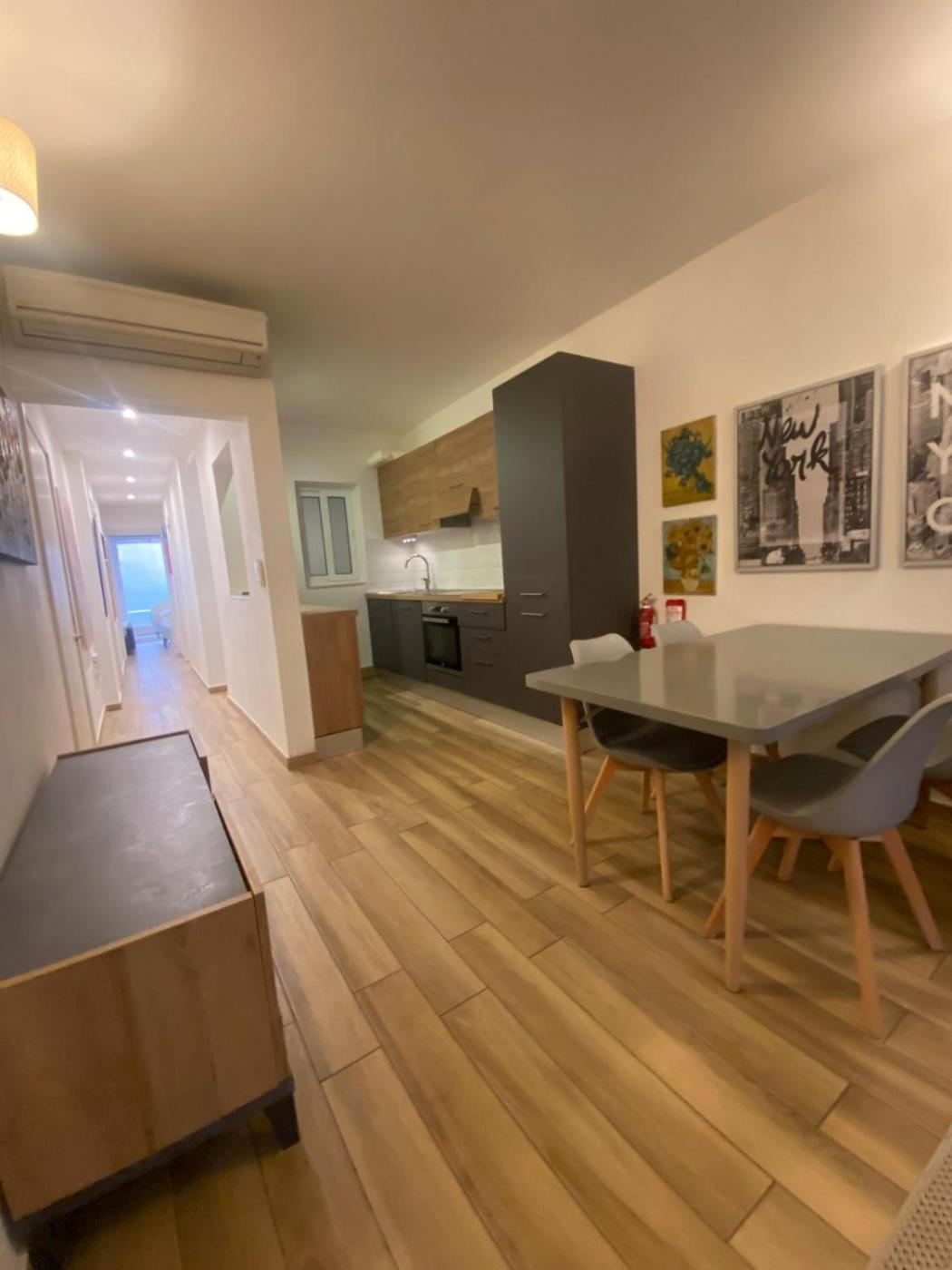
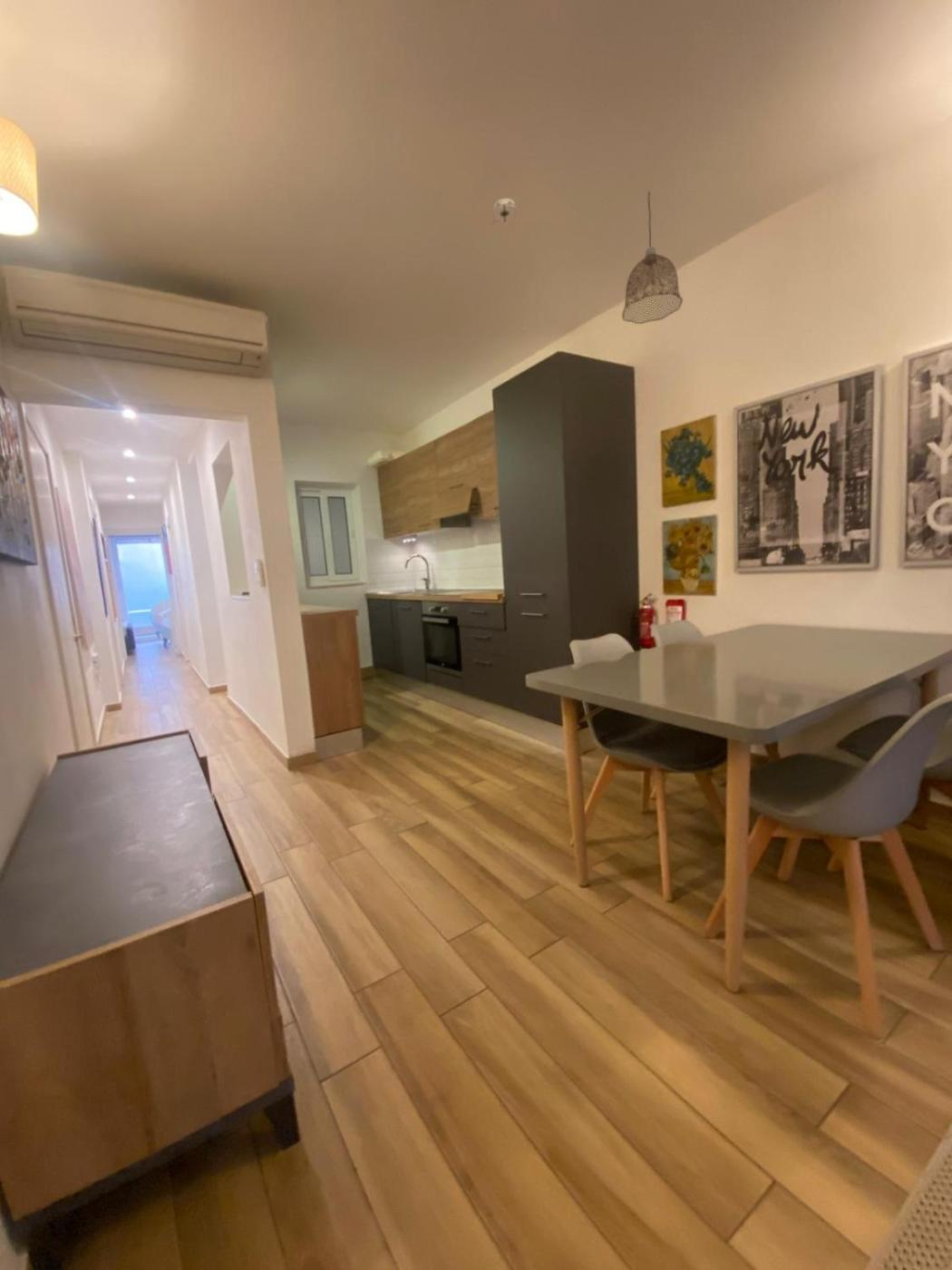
+ smoke detector (503, 210)
+ pendant lamp (650, 251)
